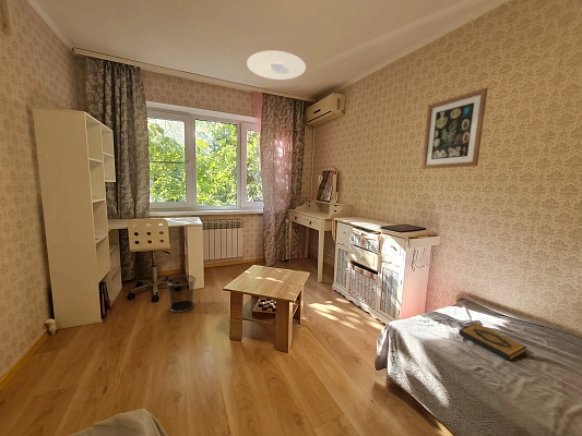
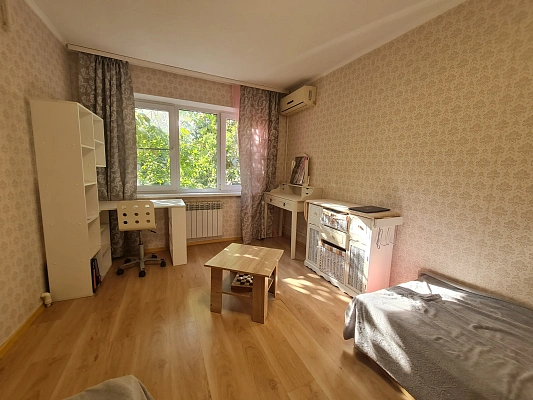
- ceiling light (276, 63)
- hardback book (490, 340)
- wall art (450, 133)
- waste bin (181, 293)
